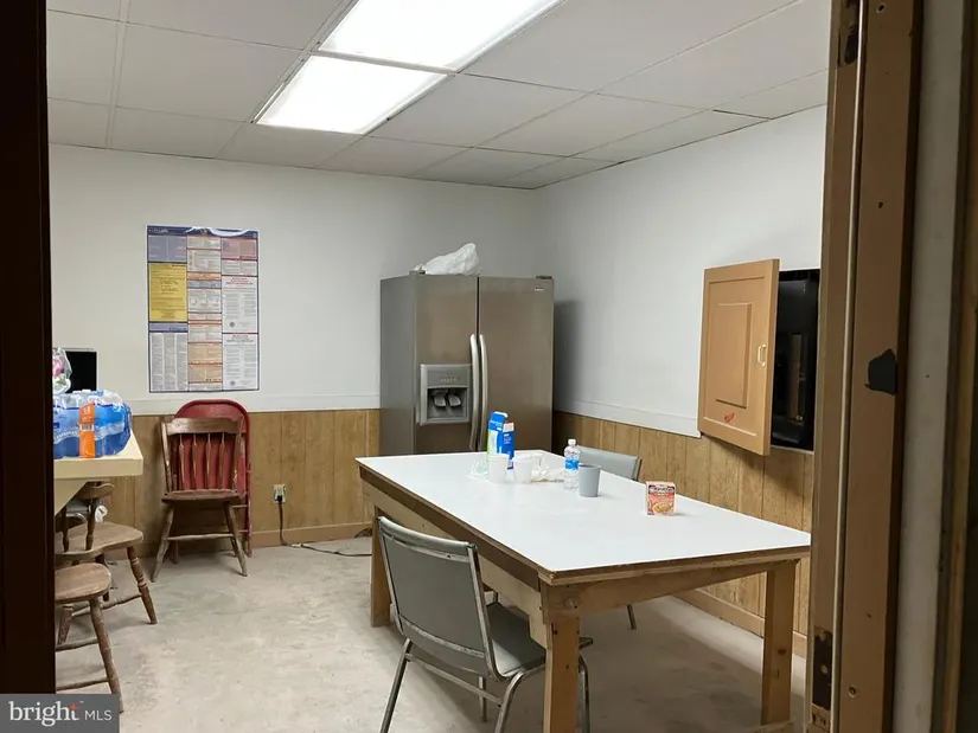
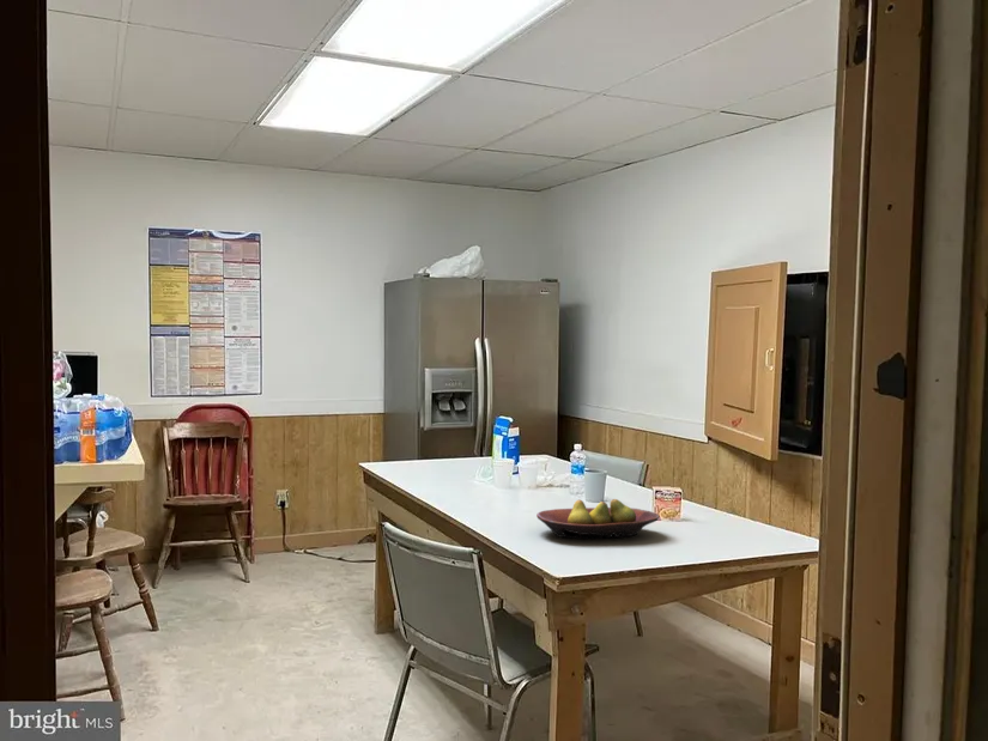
+ fruit bowl (596, 516)
